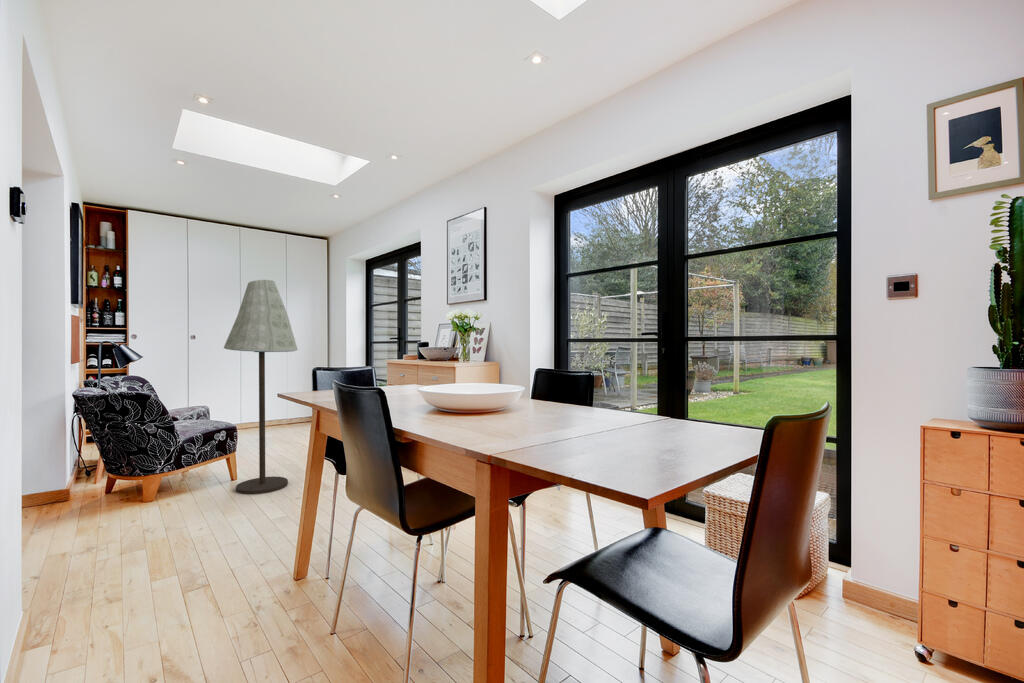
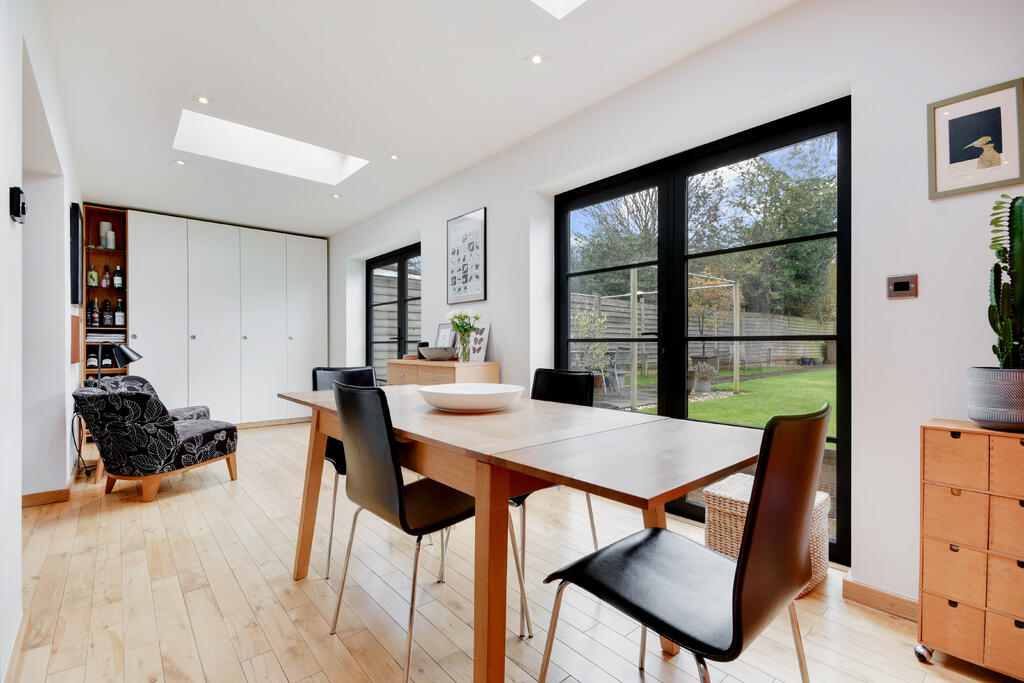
- floor lamp (261, 383)
